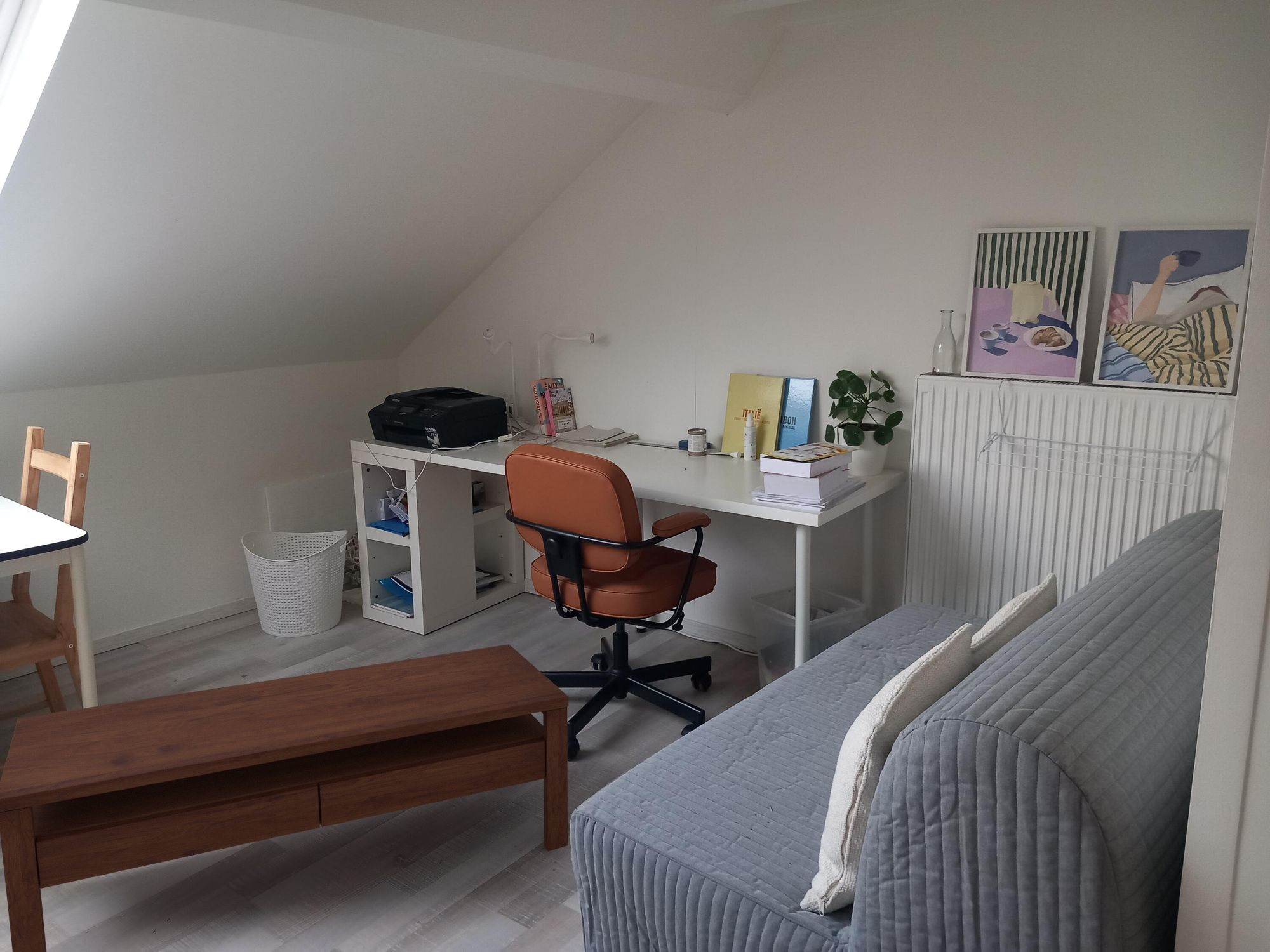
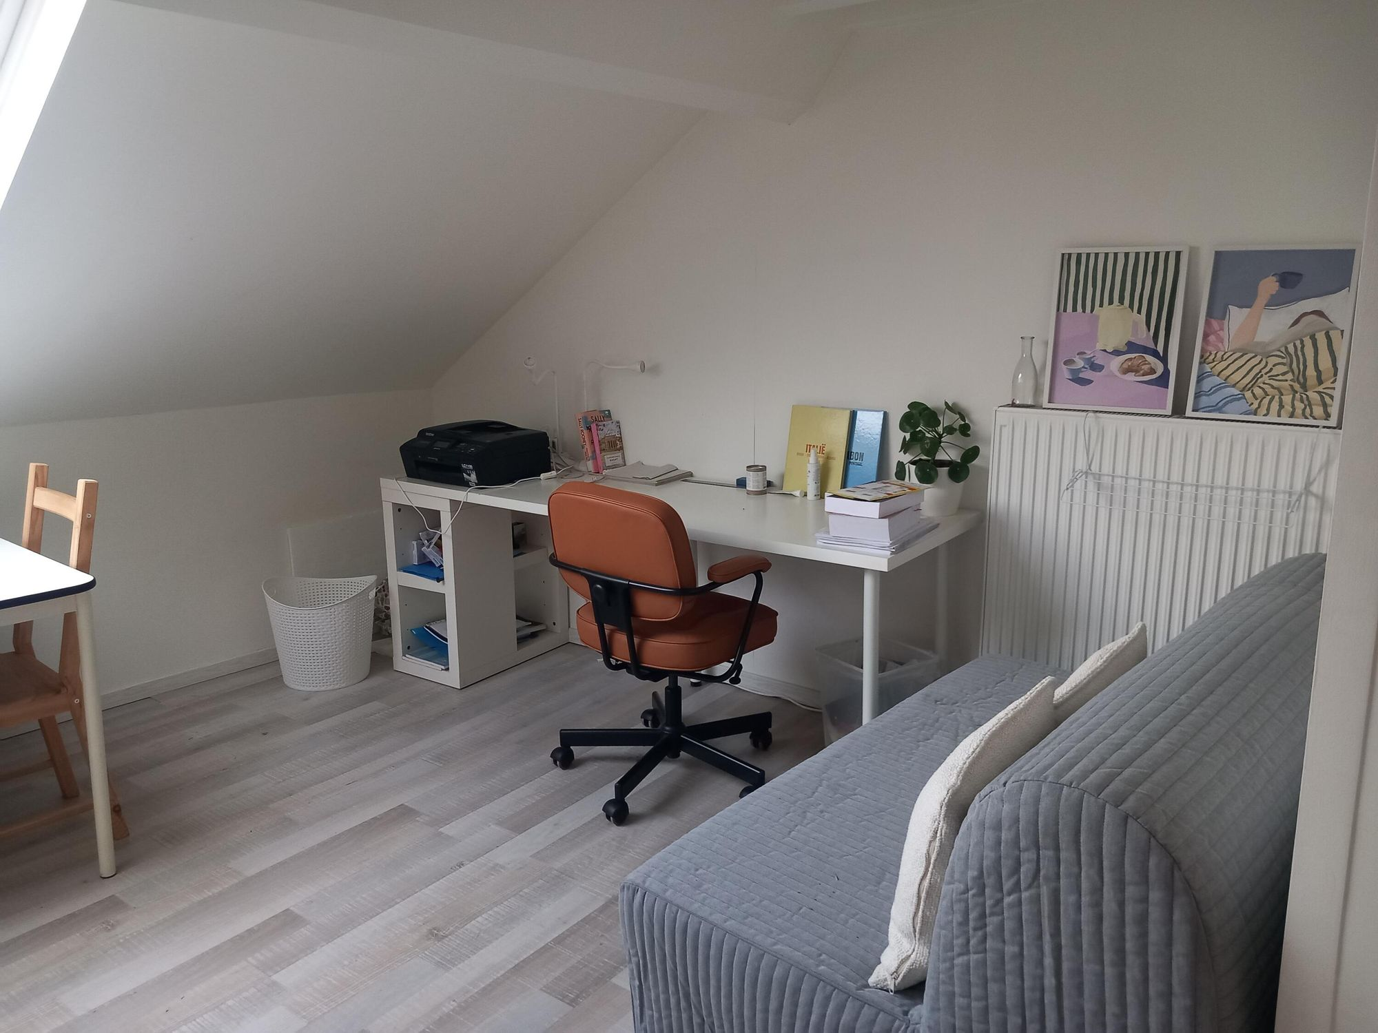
- coffee table (306, 787)
